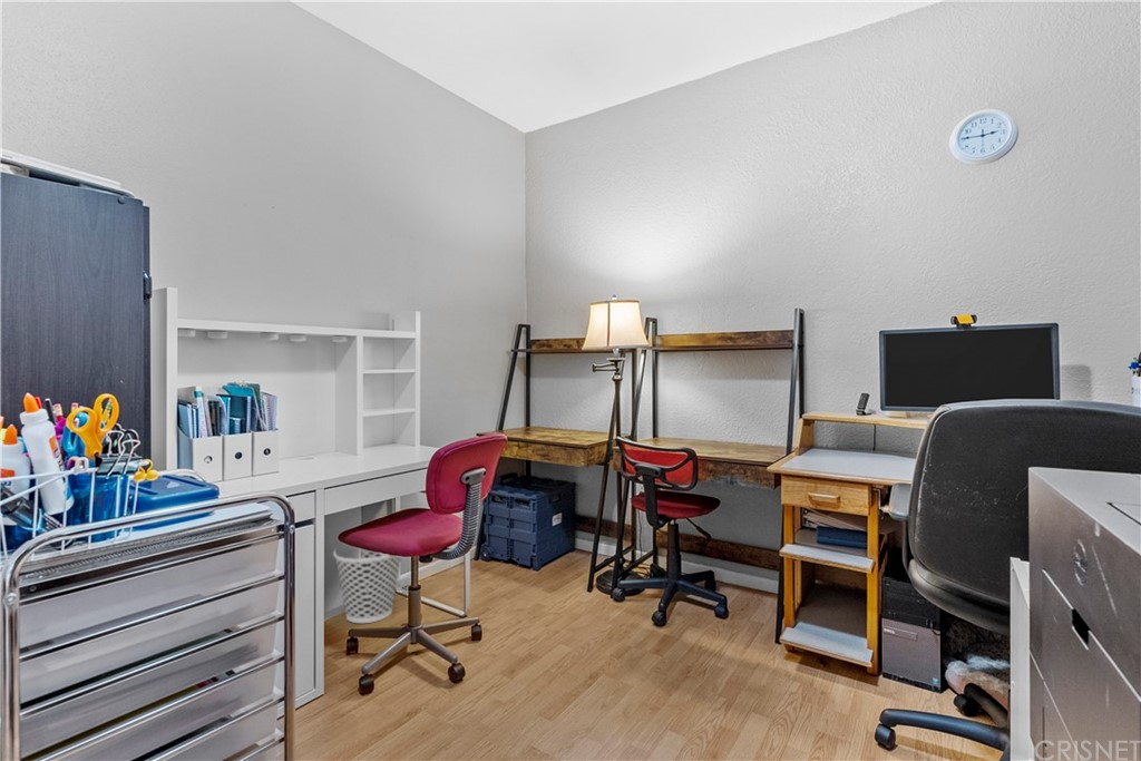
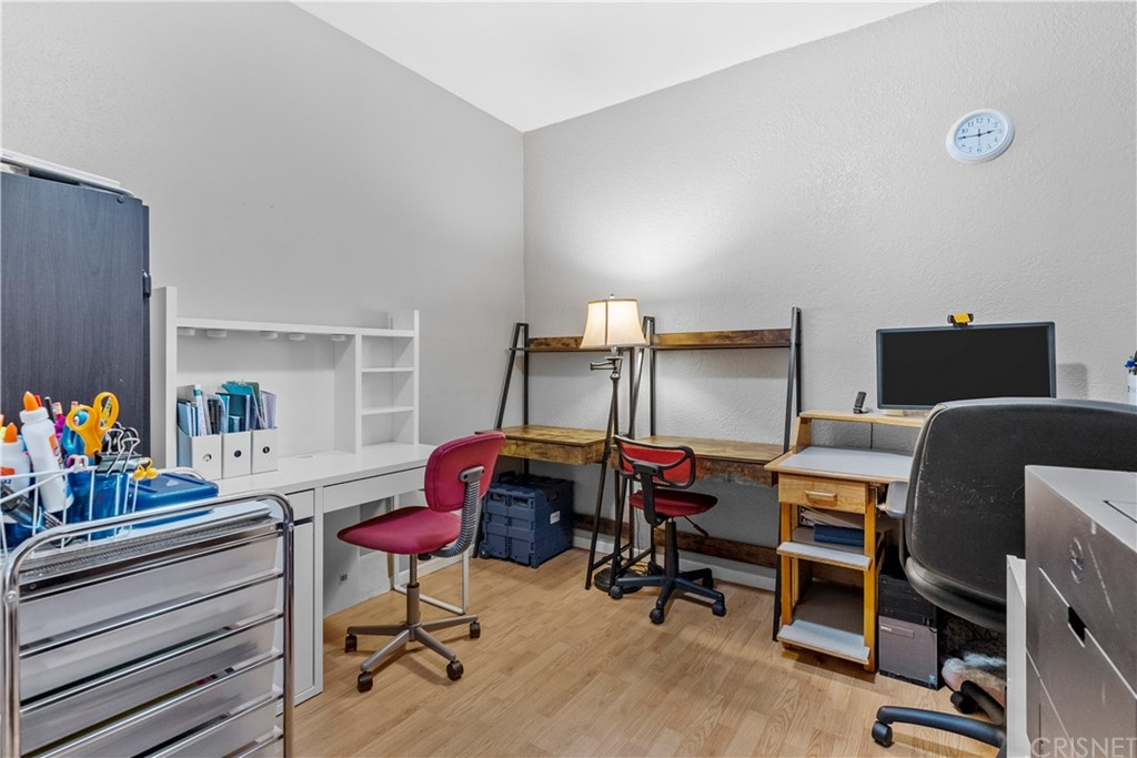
- wastebasket (369, 580)
